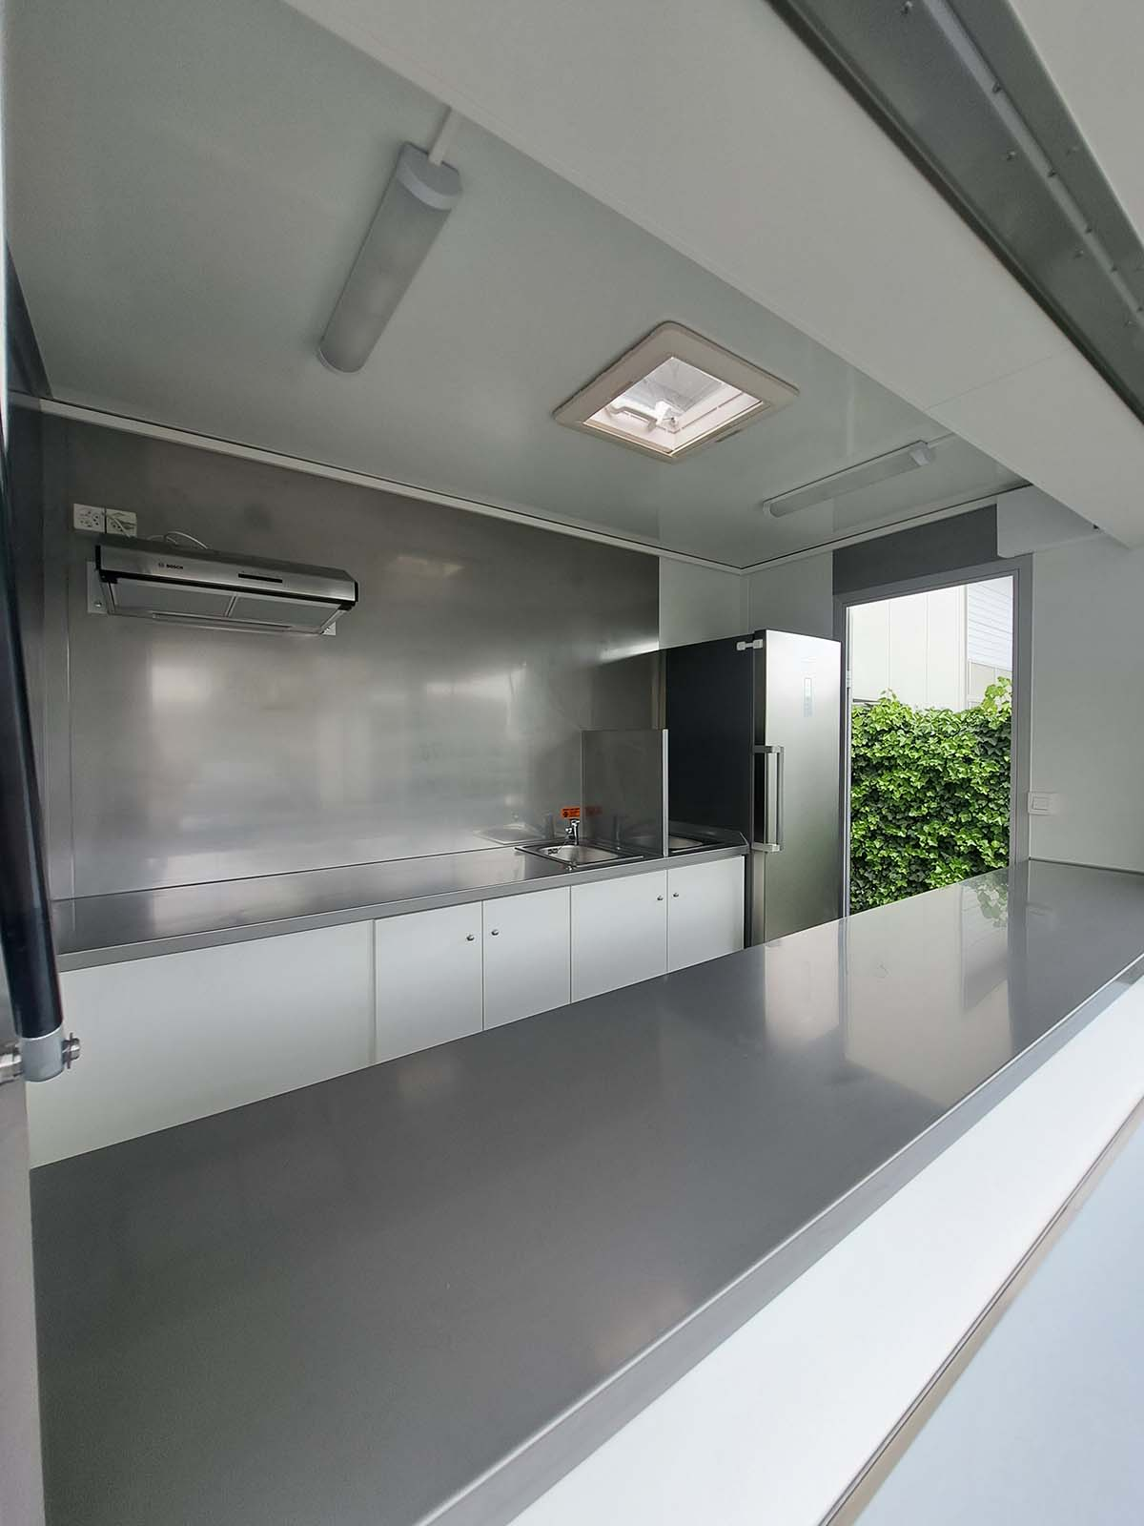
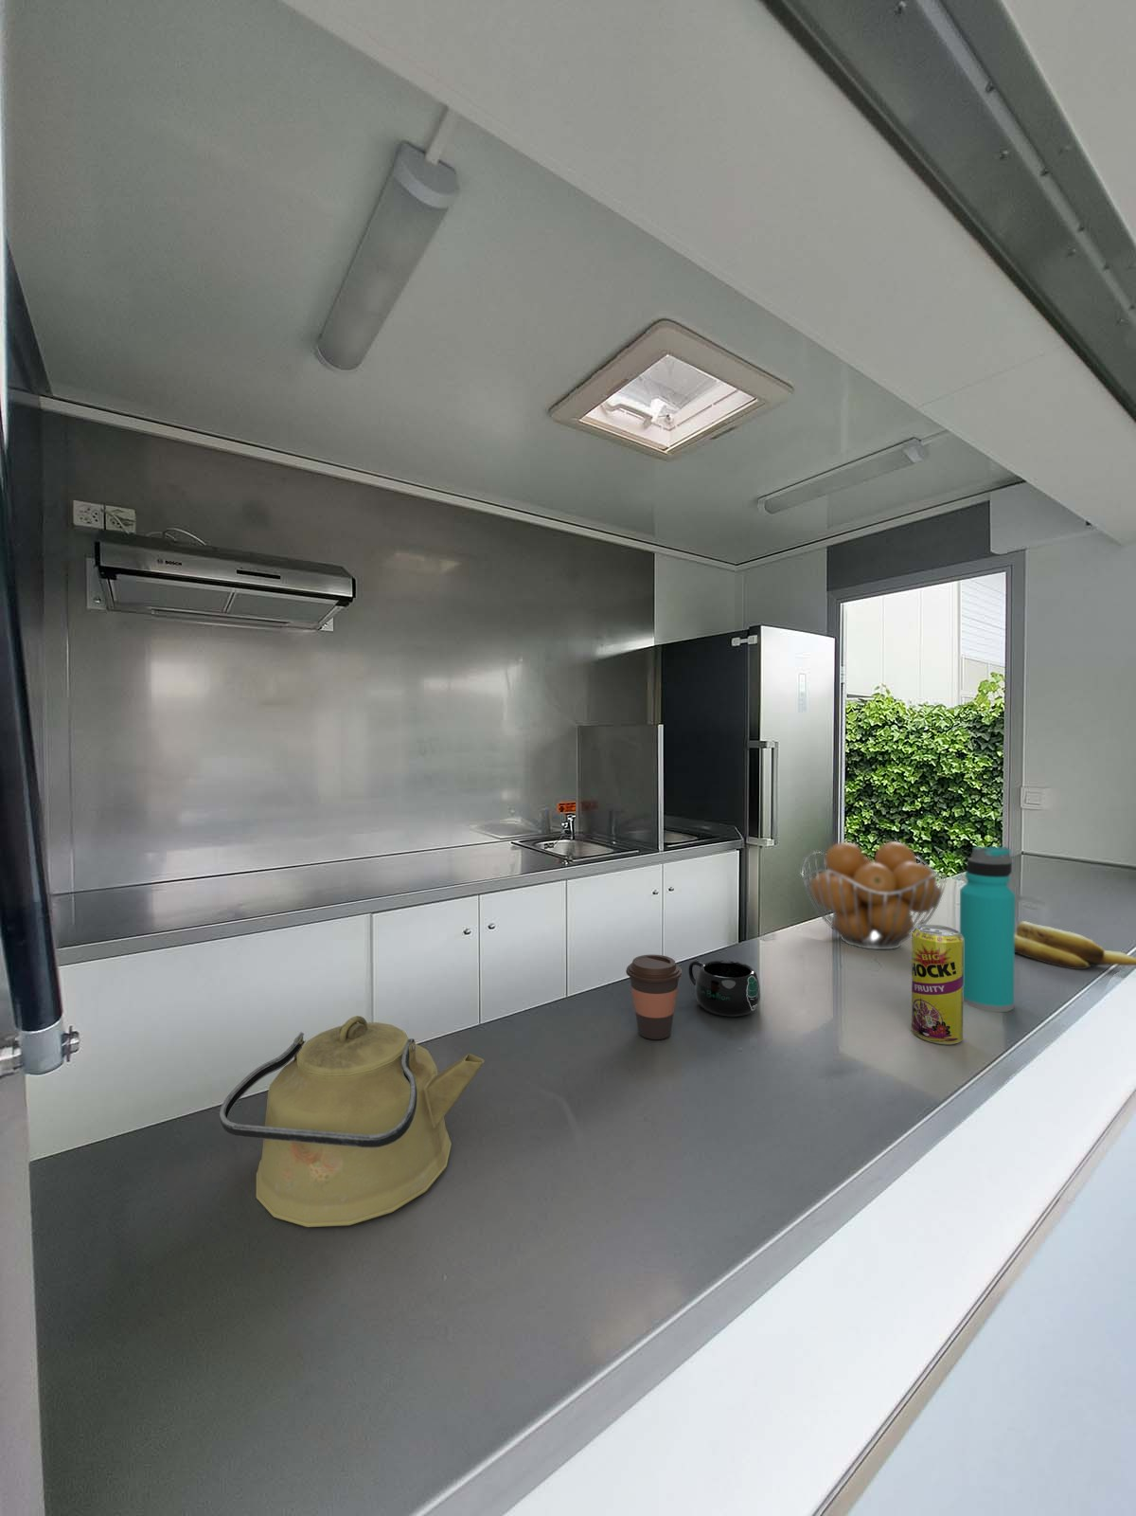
+ banana (1064, 939)
+ mug (721, 986)
+ fruit basket (870, 892)
+ water bottle (987, 925)
+ coffee cup (654, 997)
+ kettle (372, 1091)
+ beverage can (937, 981)
